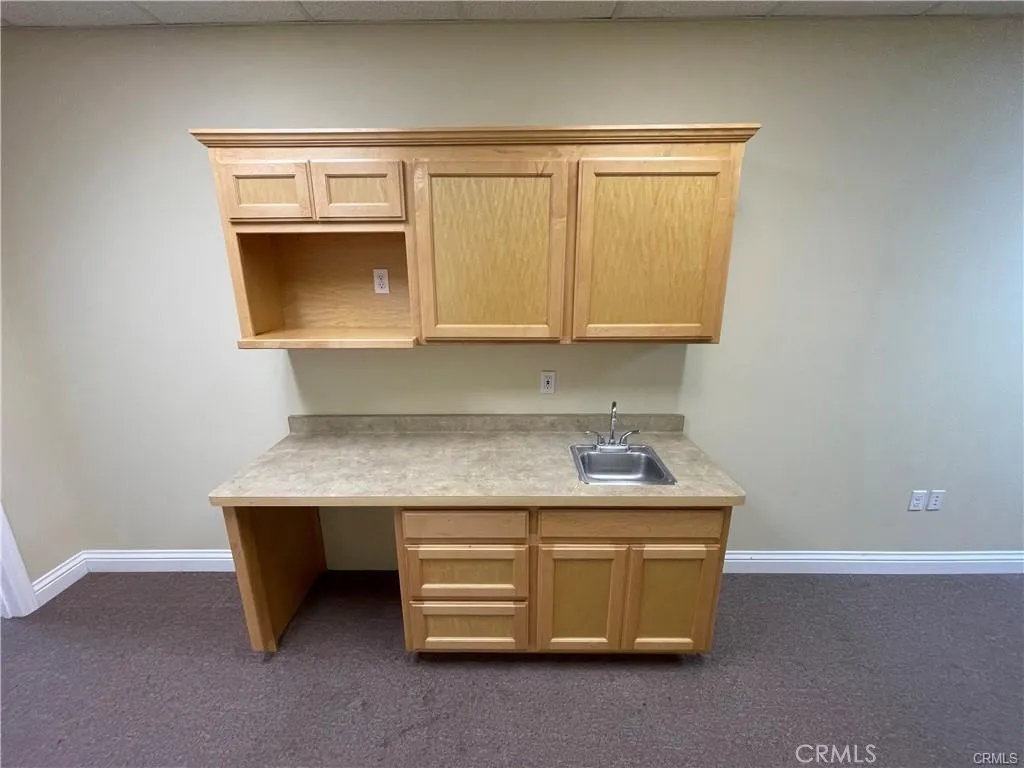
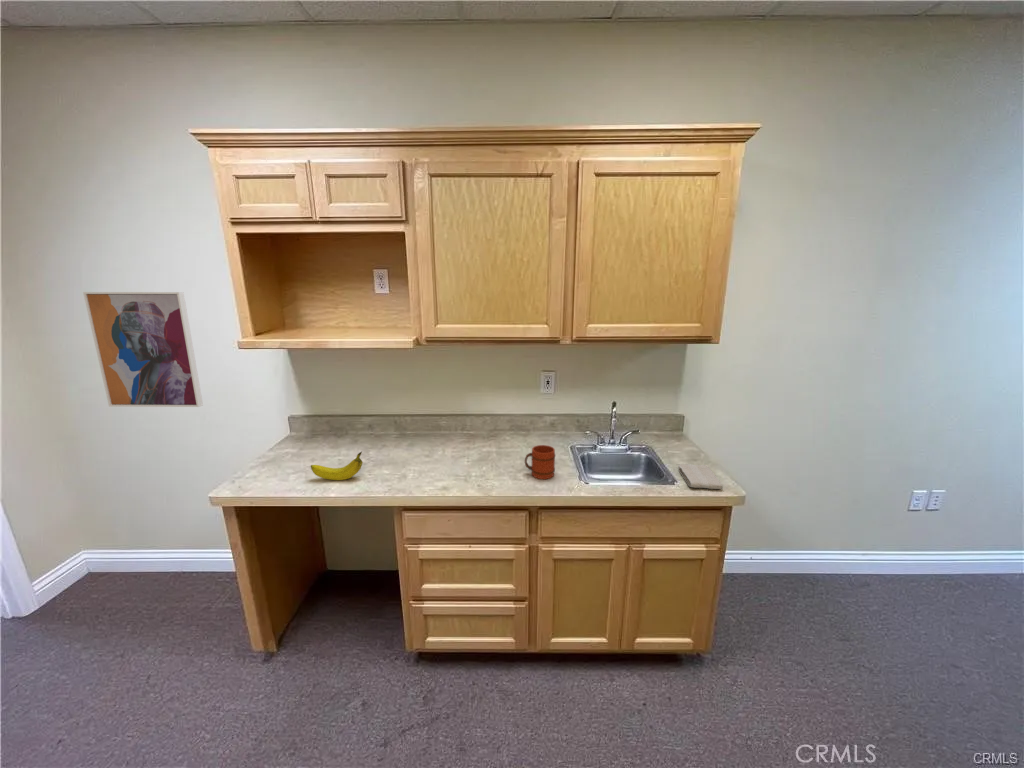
+ fruit (337, 468)
+ washcloth (698, 475)
+ mug (539, 461)
+ wall art (145, 350)
